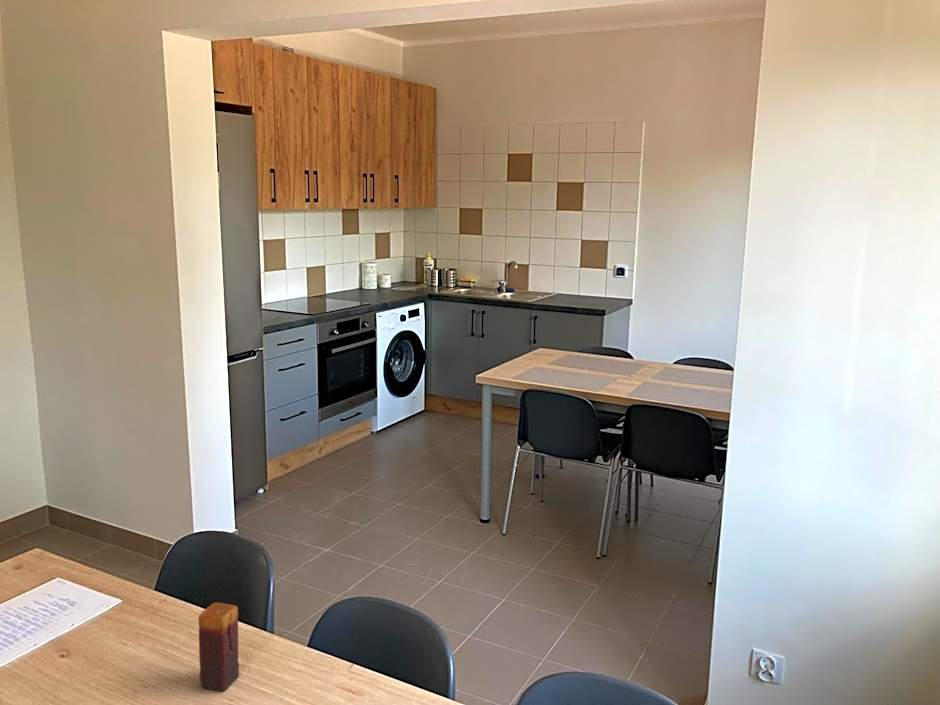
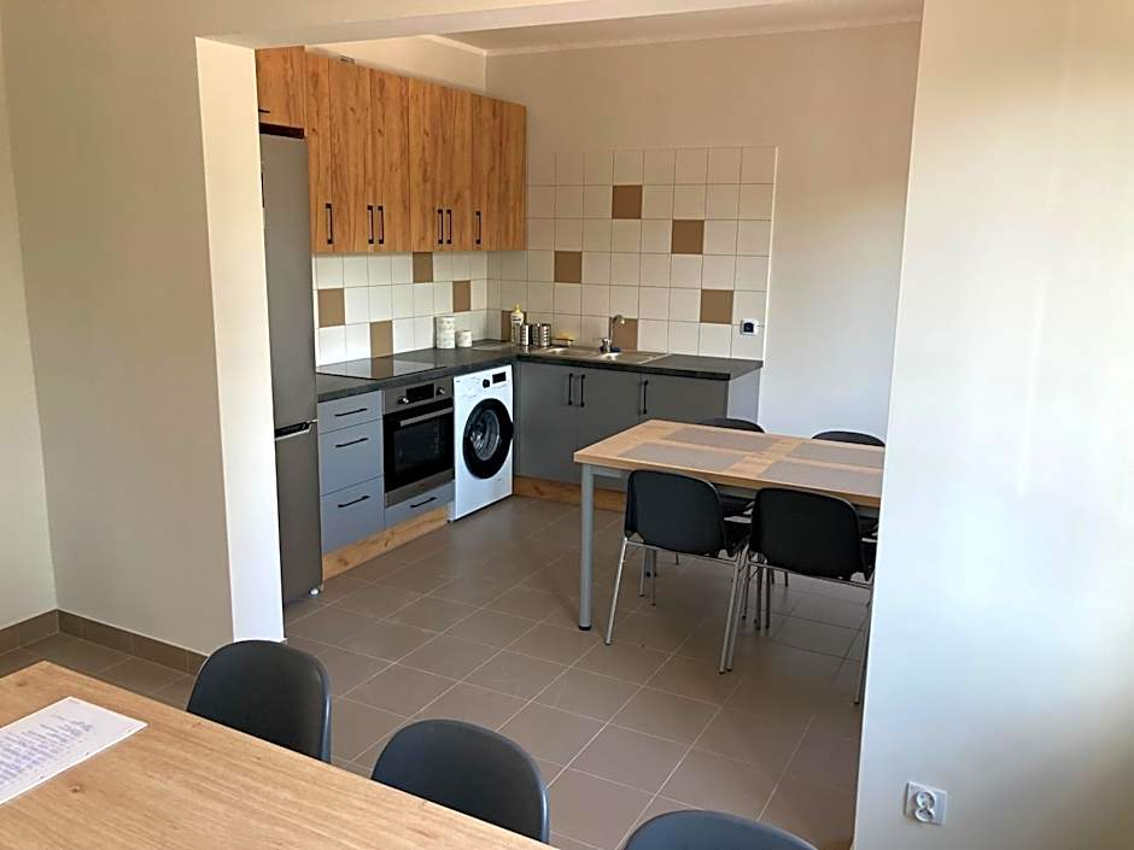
- candle (218, 645)
